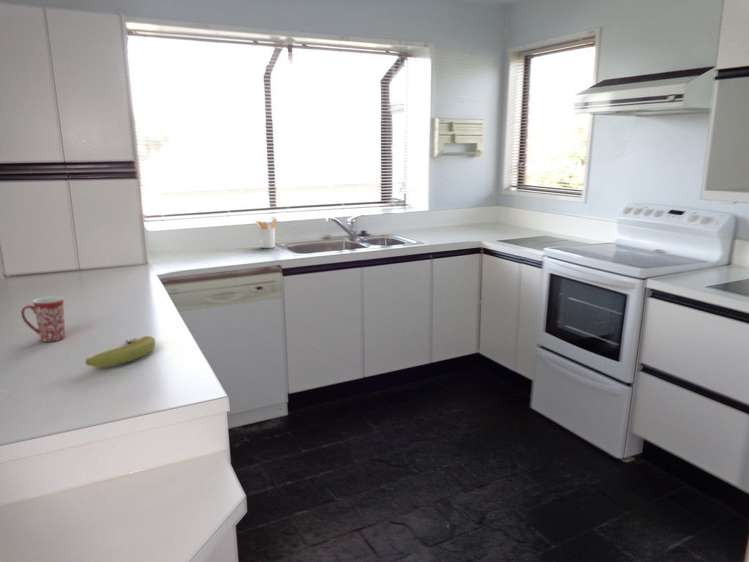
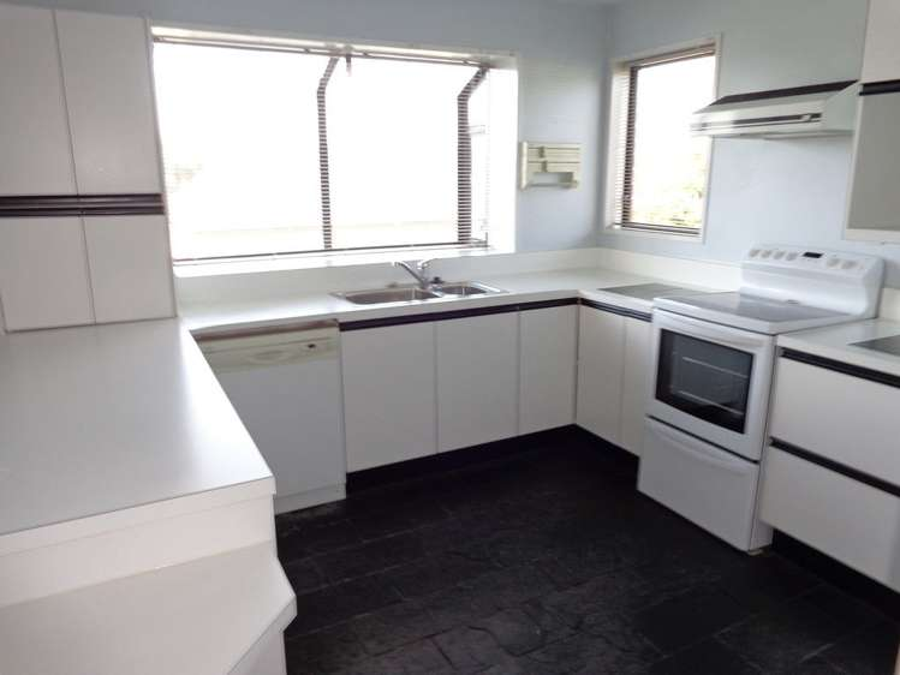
- mug (44, 319)
- utensil holder (265, 233)
- banana (123, 346)
